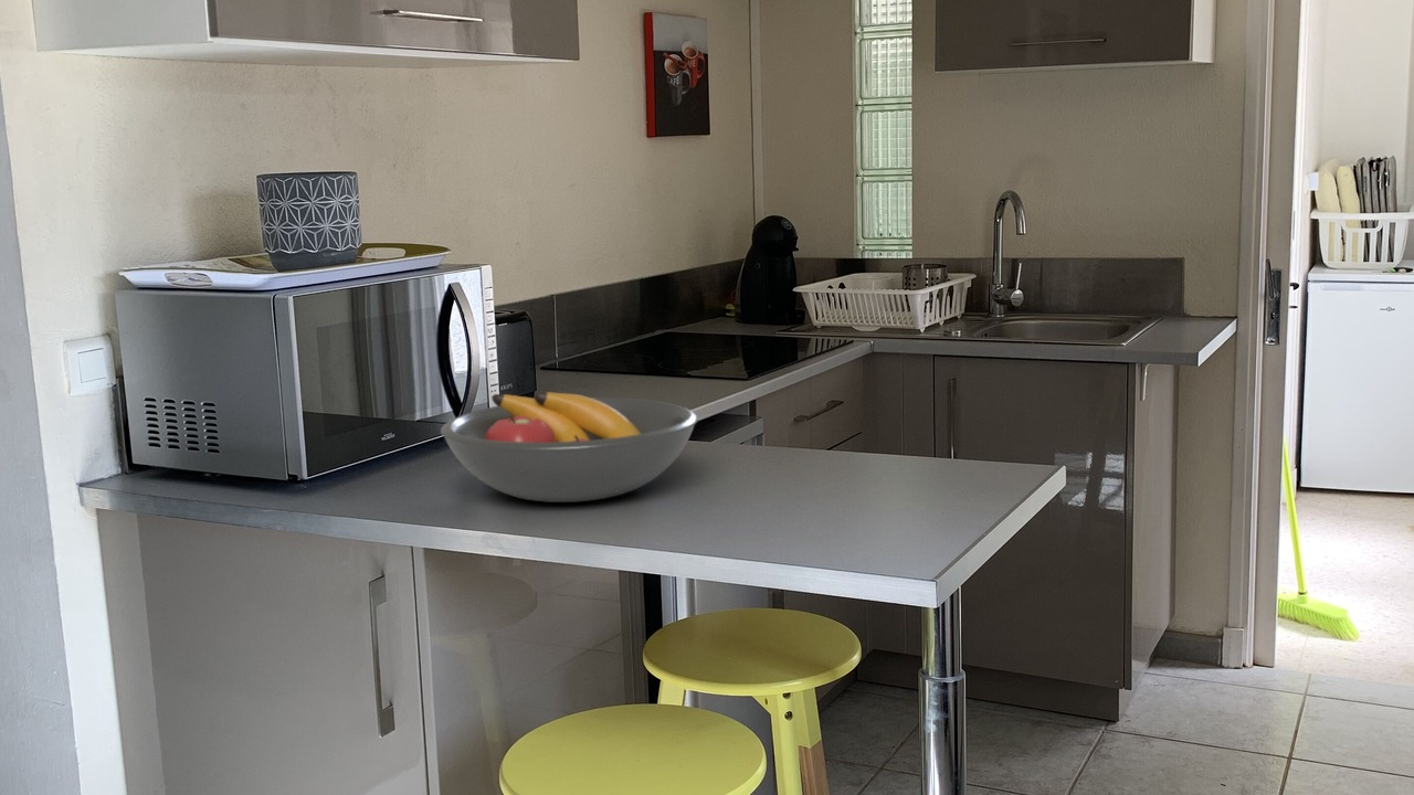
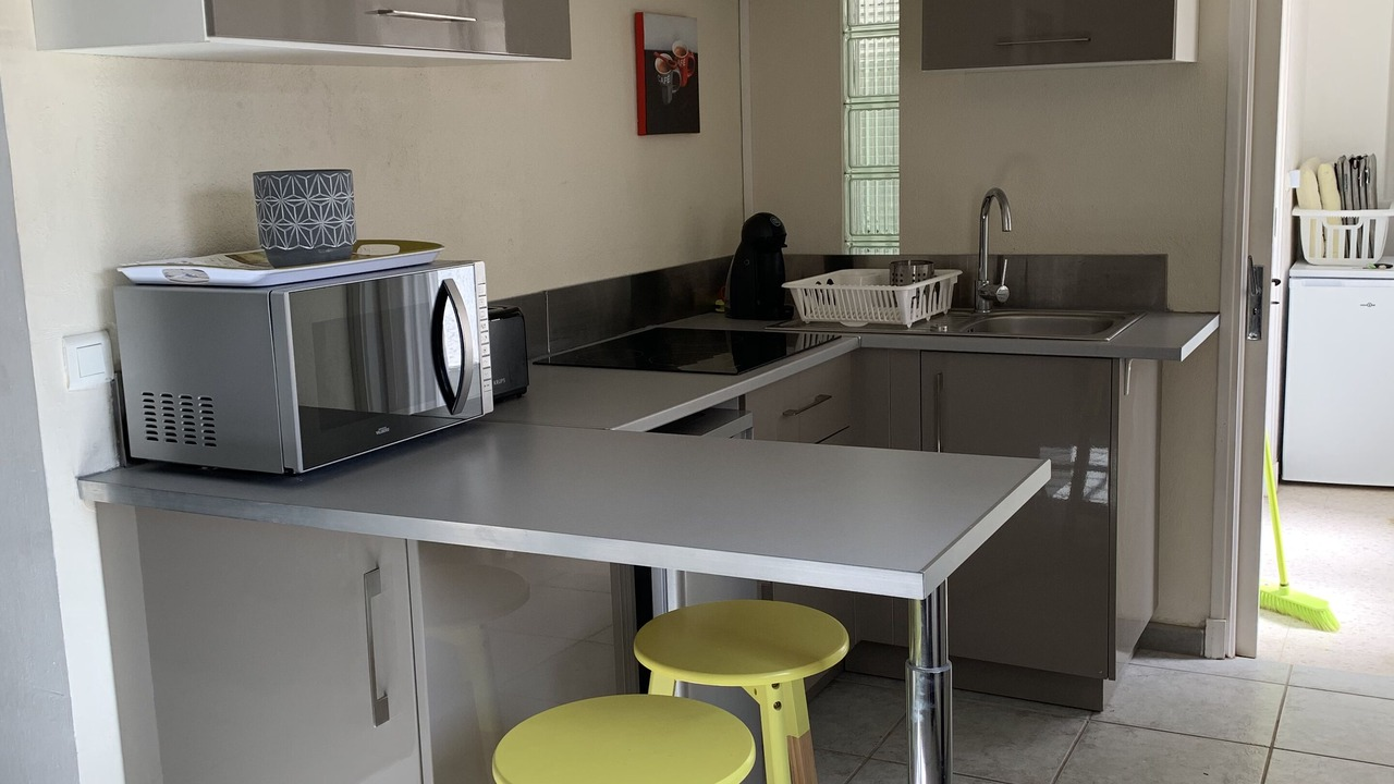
- fruit bowl (571, 445)
